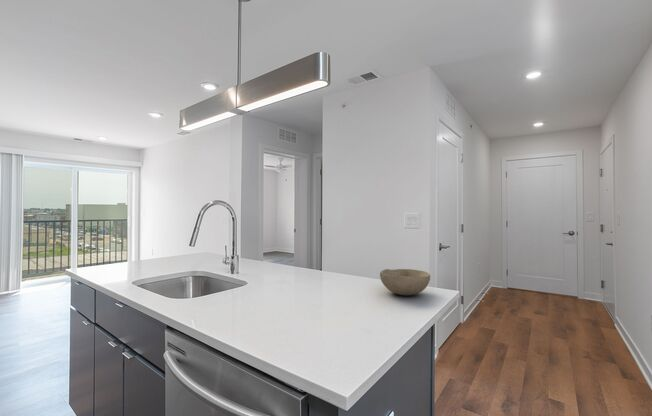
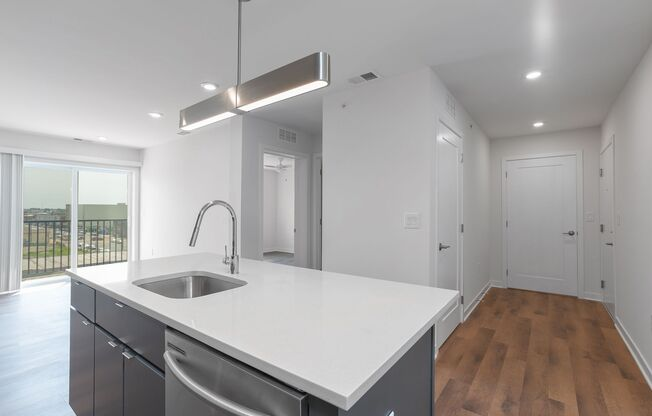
- bowl (404, 283)
